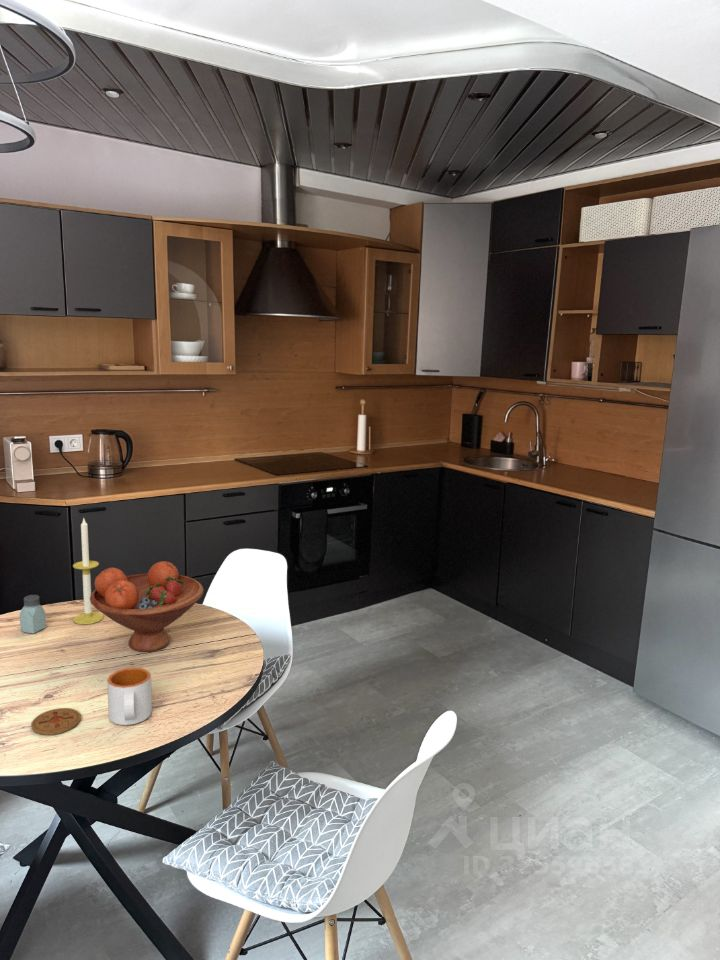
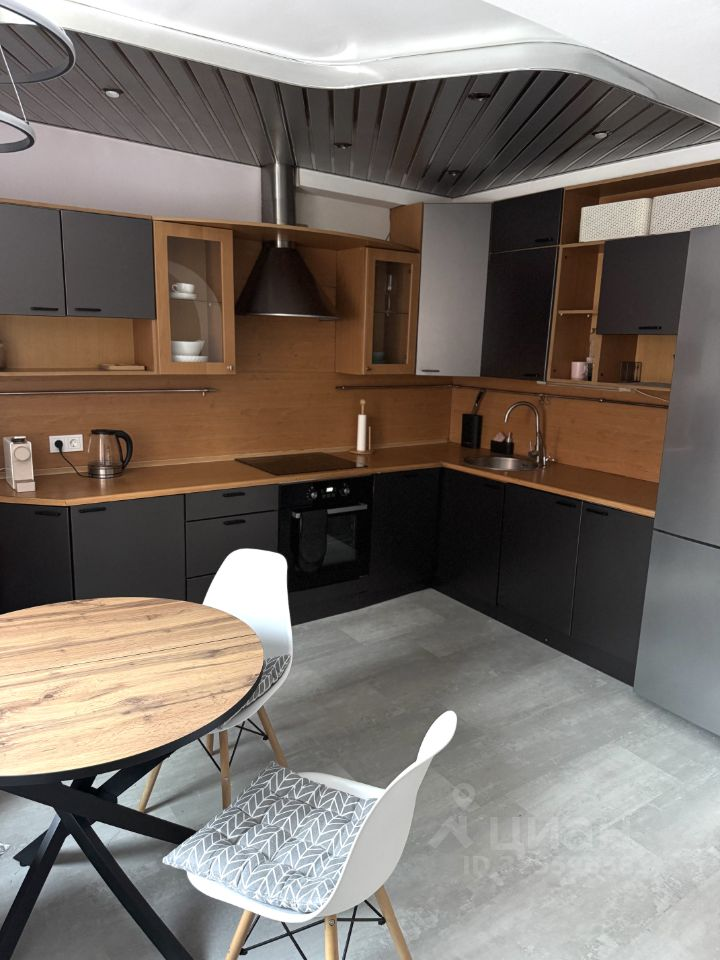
- candle (86, 568)
- mug (129, 698)
- saltshaker (32, 613)
- coaster (56, 721)
- fruit bowl (148, 607)
